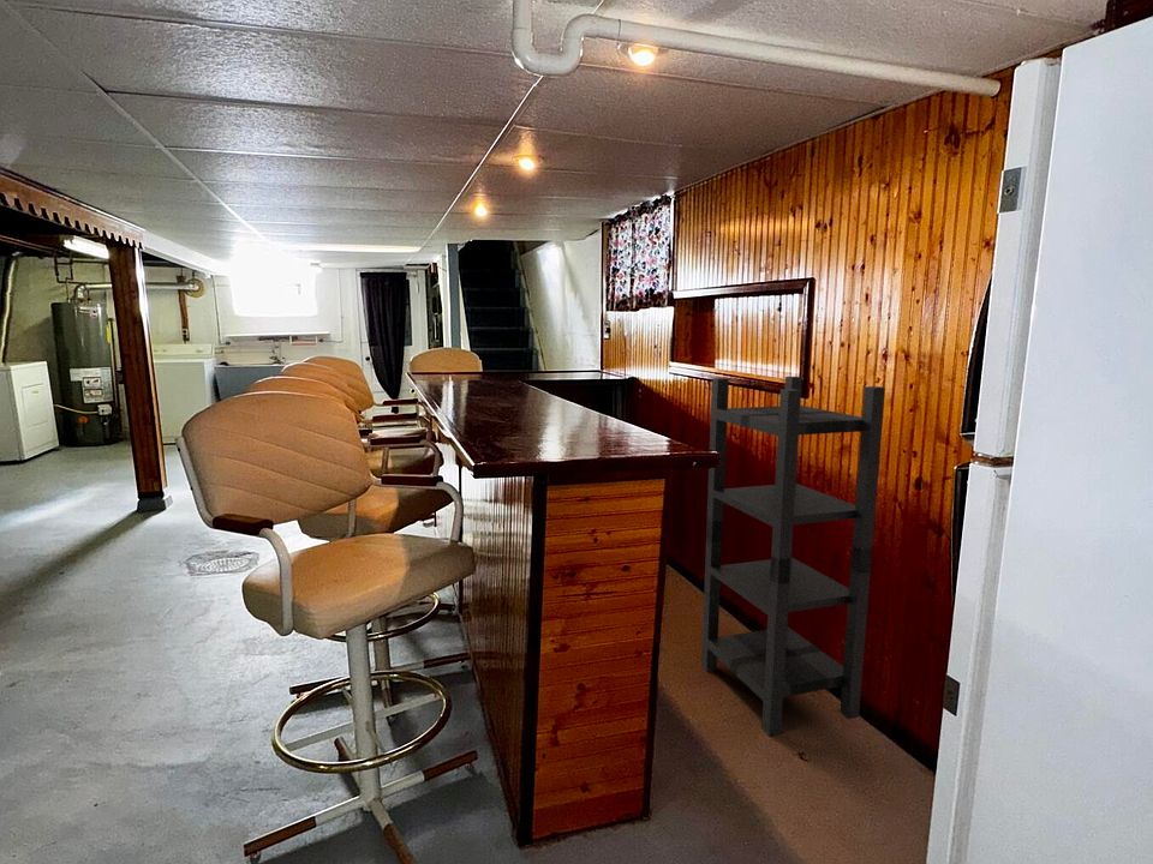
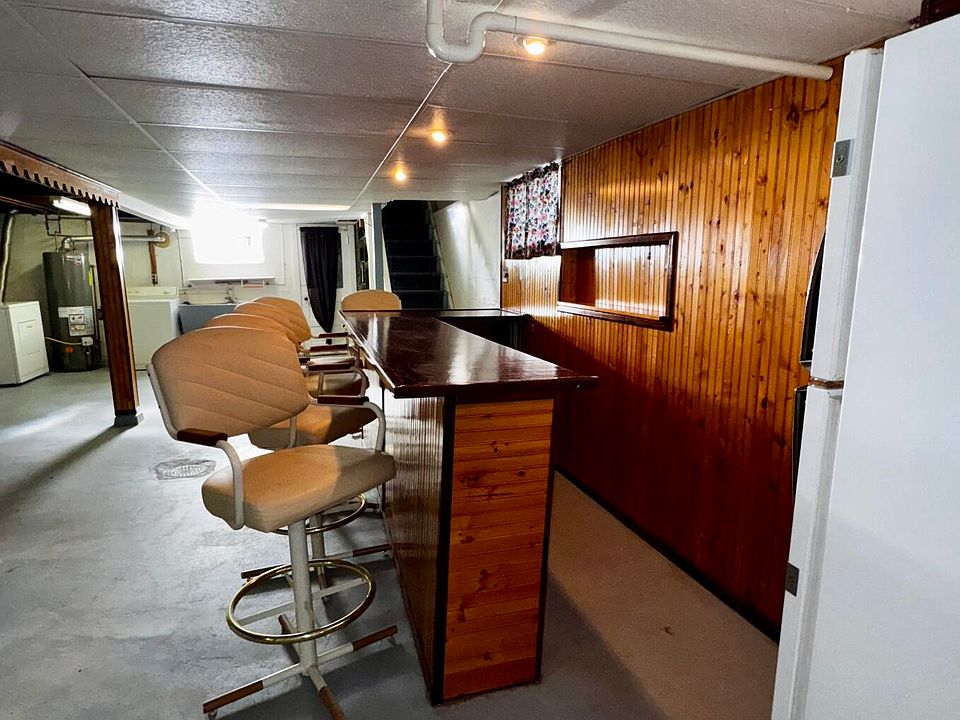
- shelving unit (783, 542)
